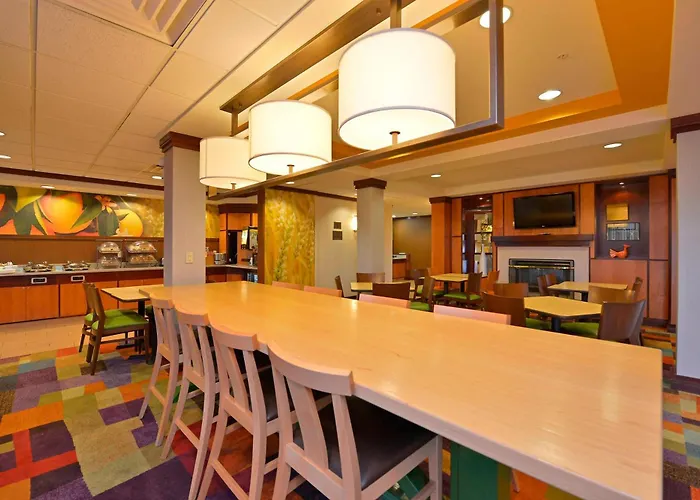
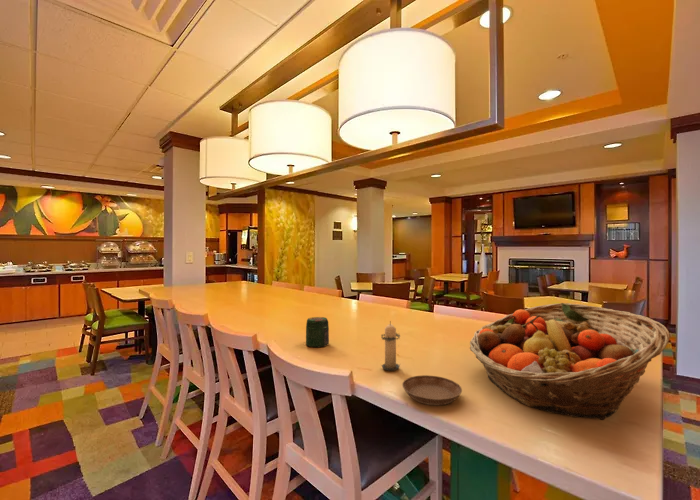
+ saucer (431, 391)
+ fruit basket (553, 348)
+ candle (390, 344)
+ jar (317, 331)
